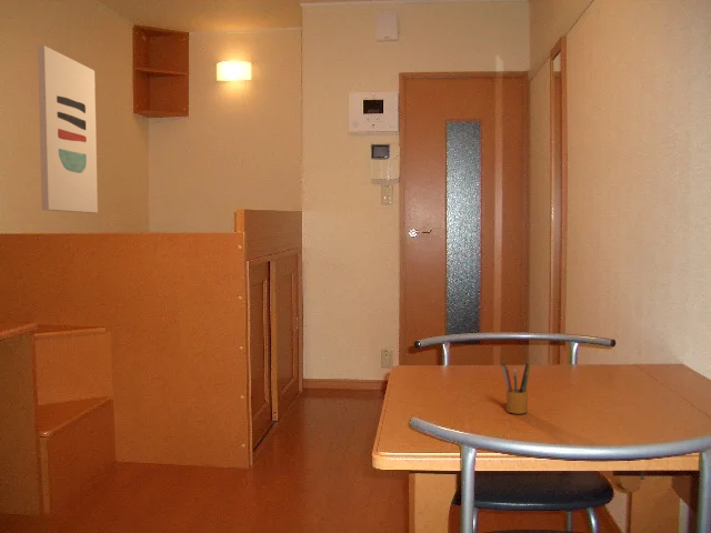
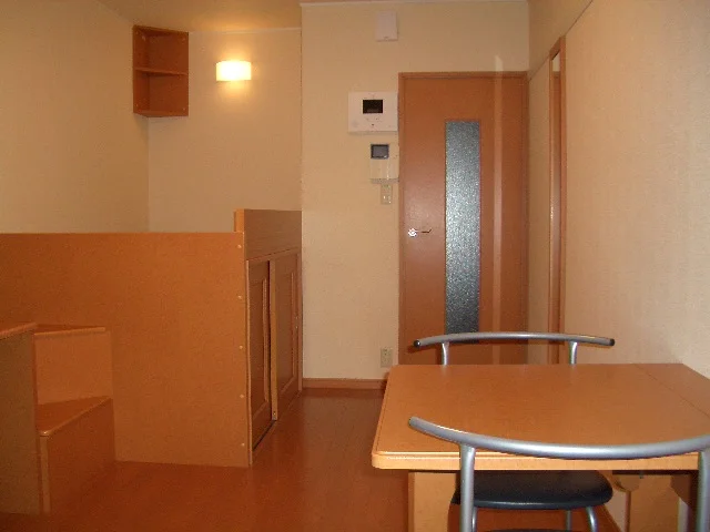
- pencil box (515, 385)
- wall art (70, 135)
